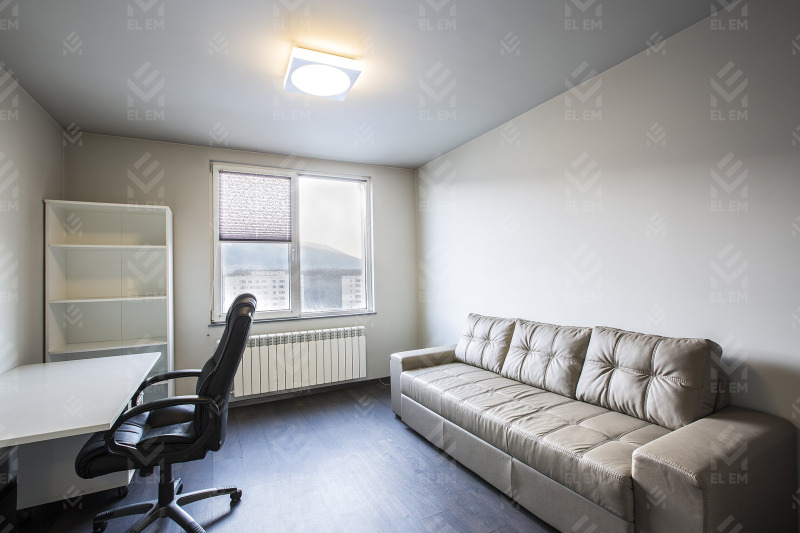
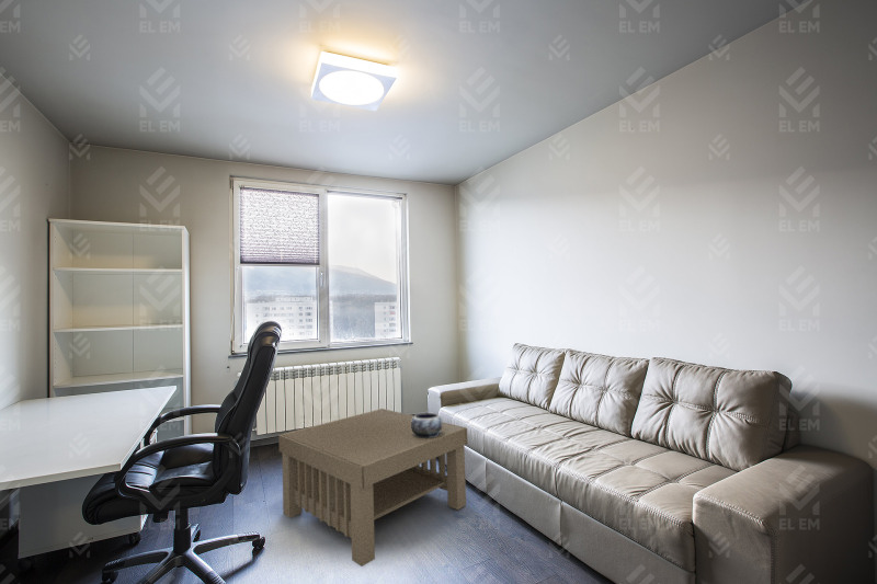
+ decorative bowl (426, 424)
+ coffee table (374, 470)
